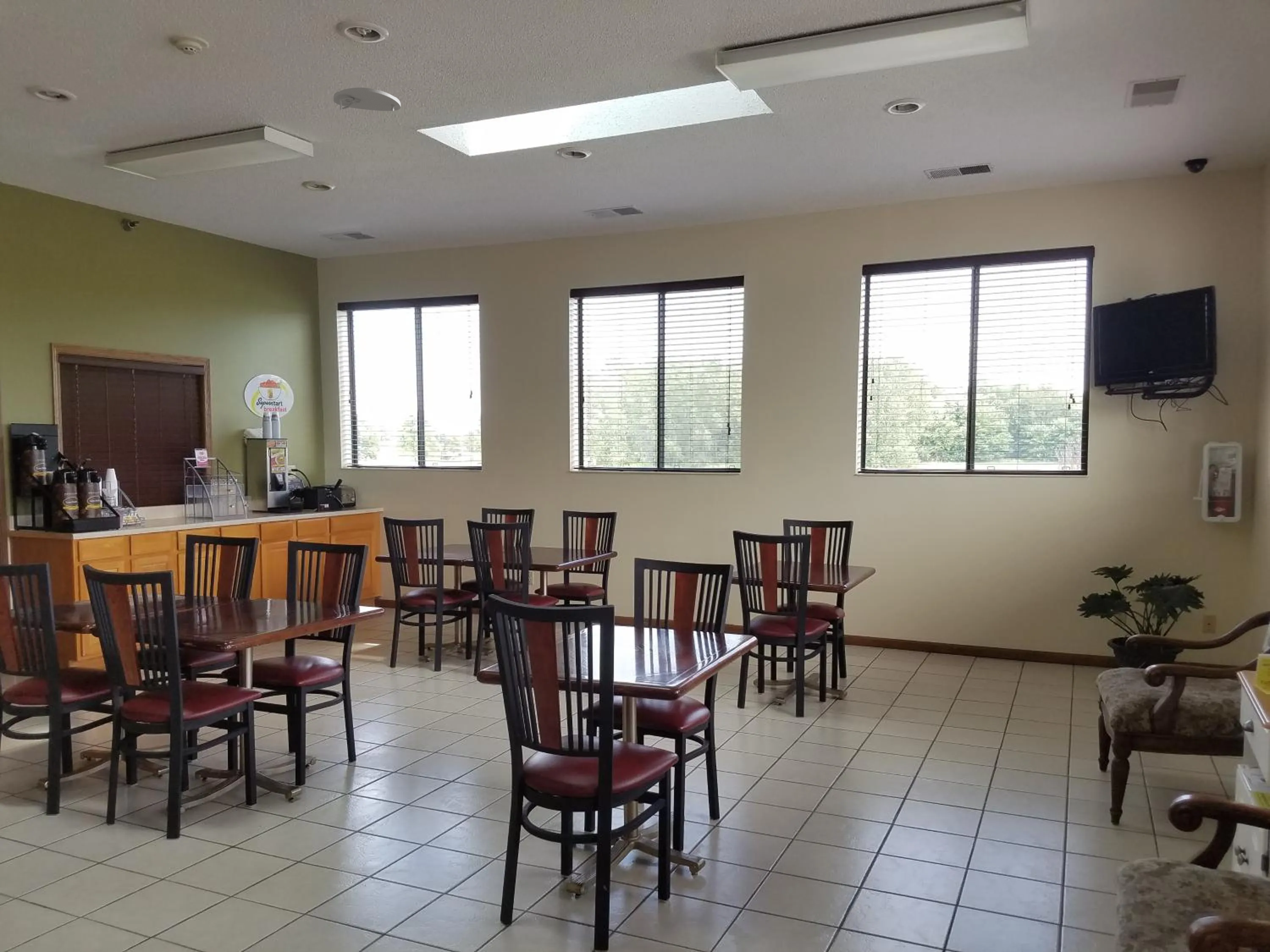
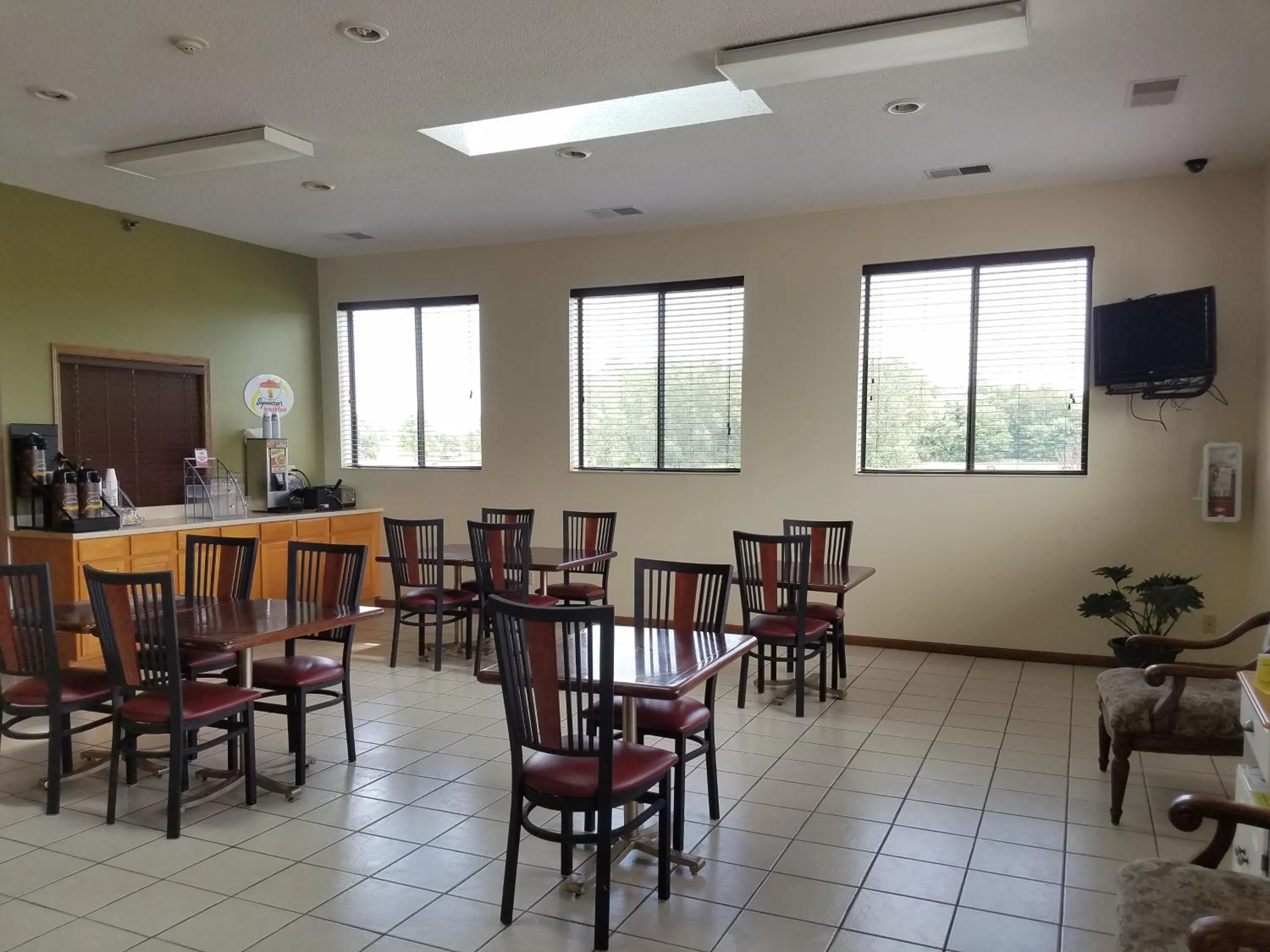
- smoke detector (367, 103)
